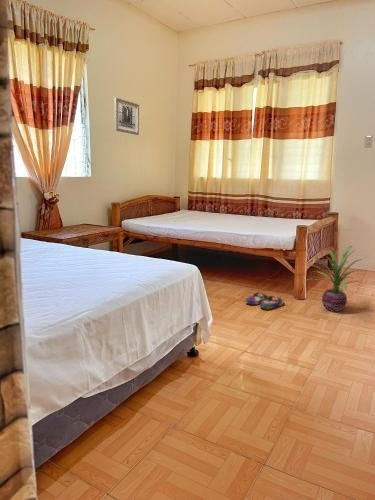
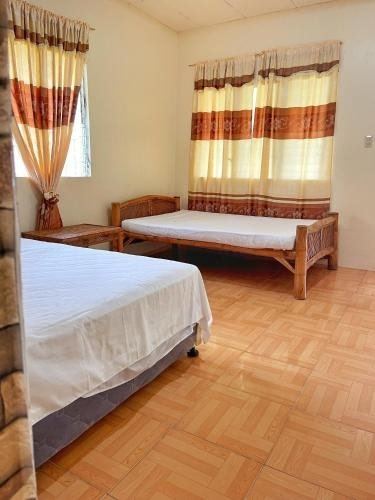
- decorative plant (342, 279)
- wall art (127, 117)
- slippers (264, 298)
